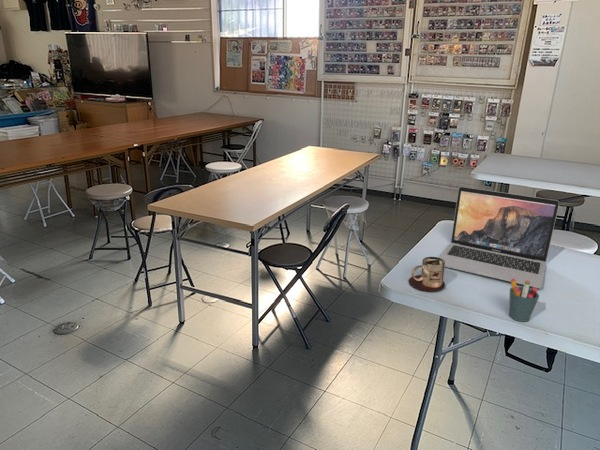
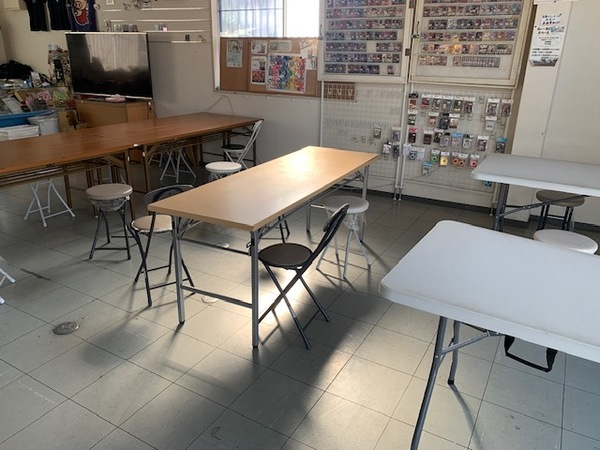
- laptop (496, 233)
- pen holder (522, 298)
- mug (428, 271)
